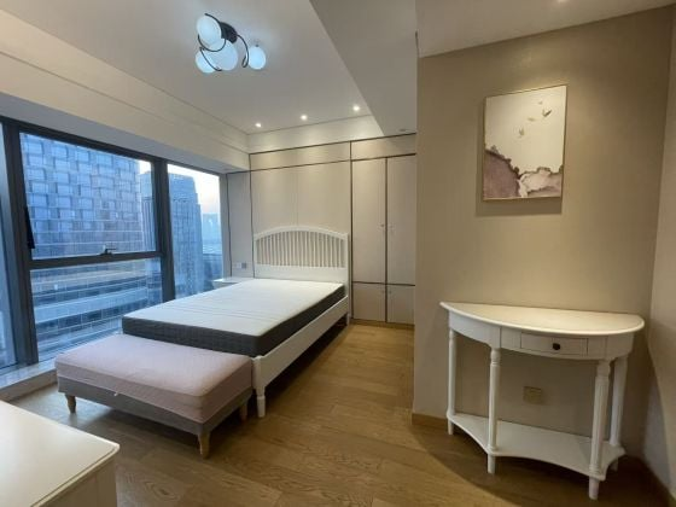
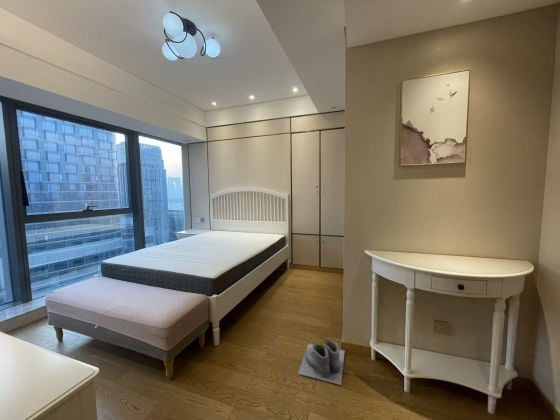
+ boots (322, 350)
